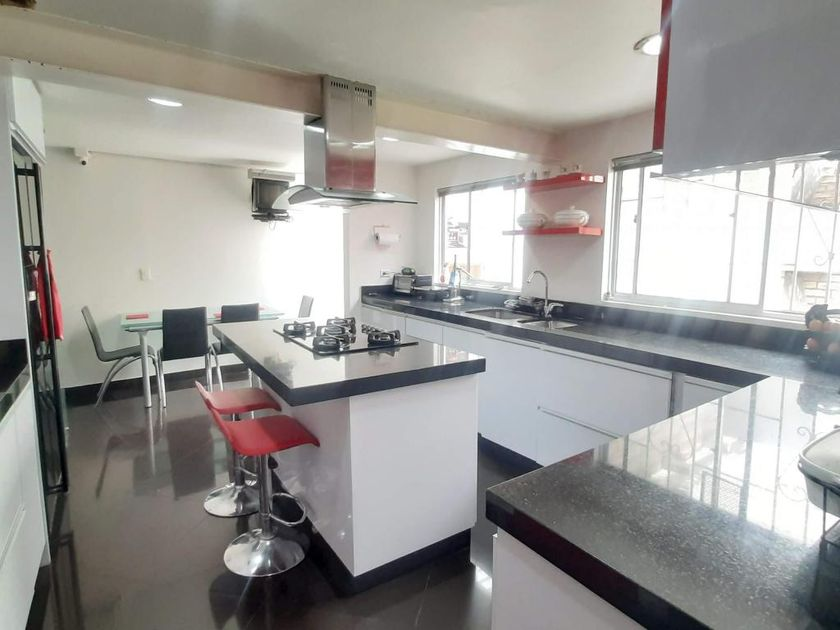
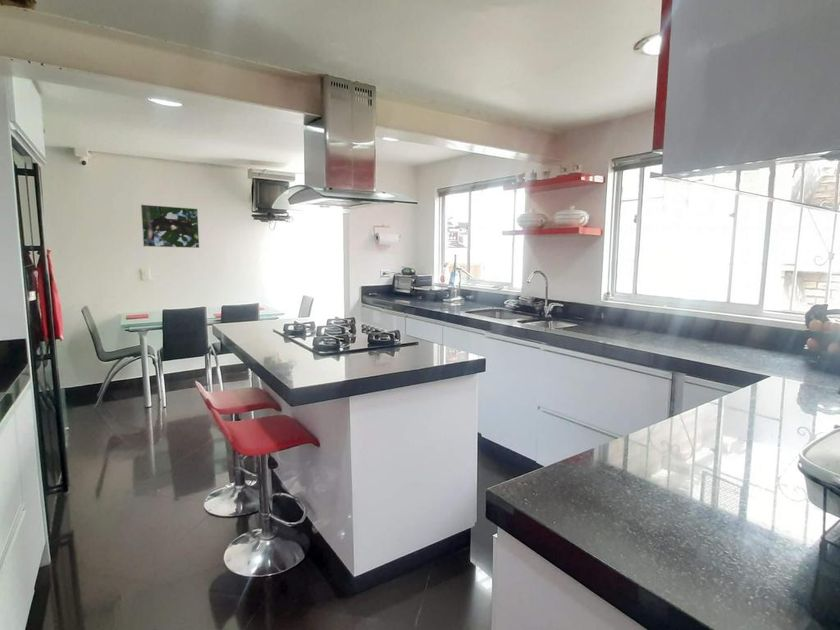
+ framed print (171, 227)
